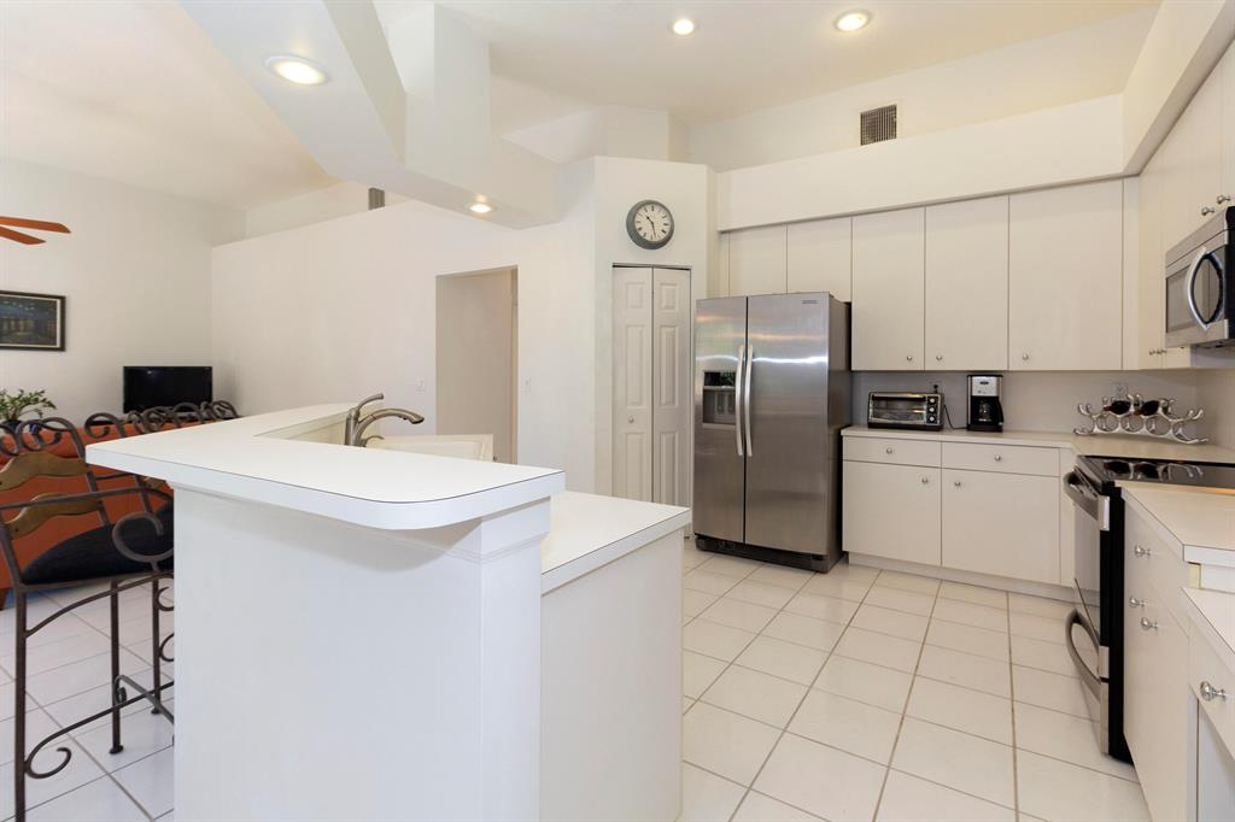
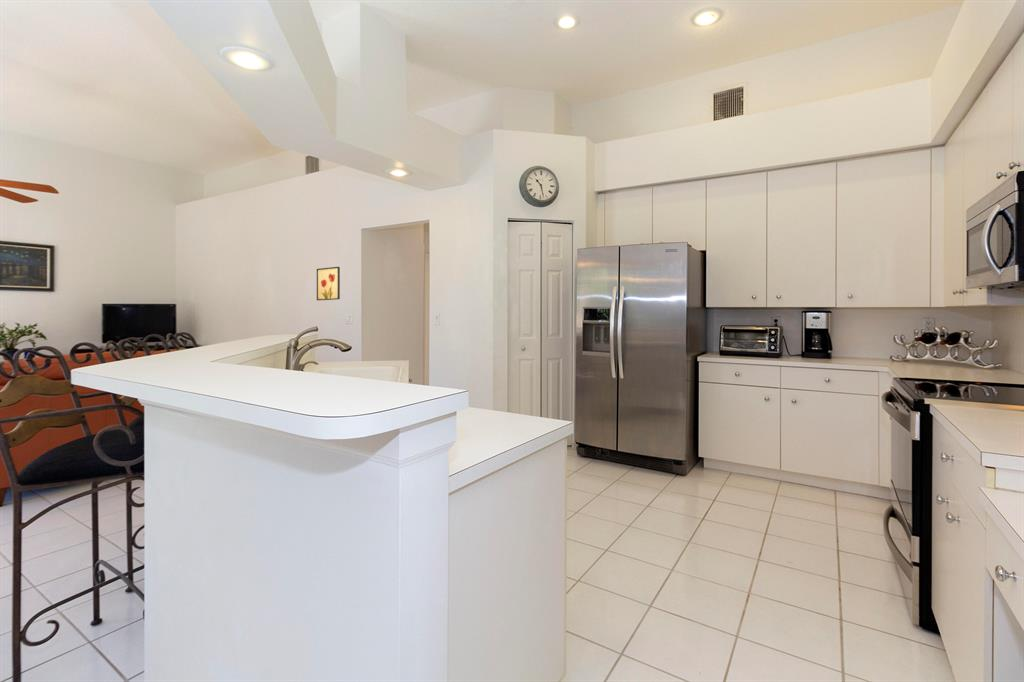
+ wall art (328, 283)
